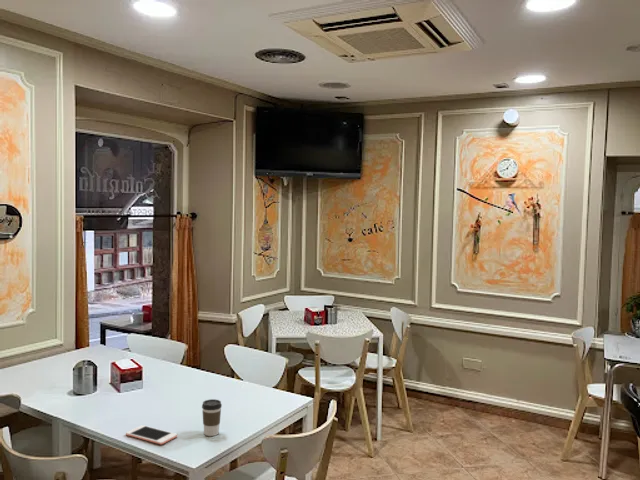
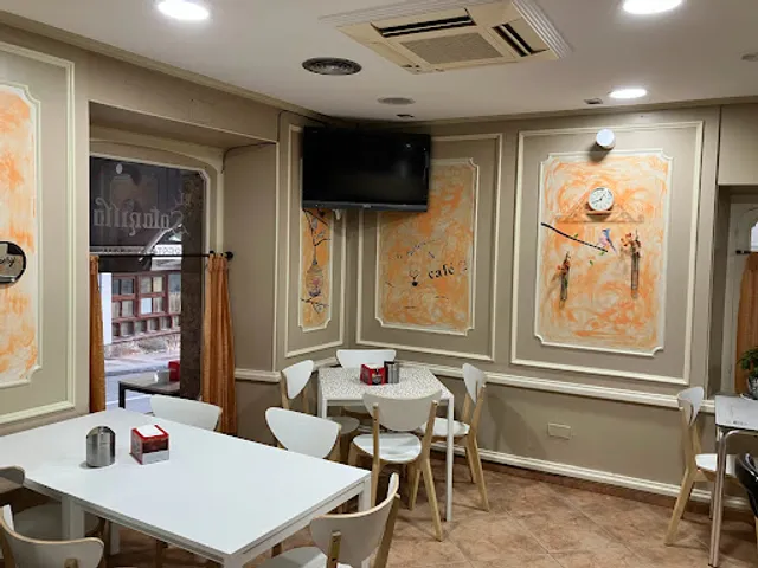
- coffee cup (211, 417)
- cell phone (151, 434)
